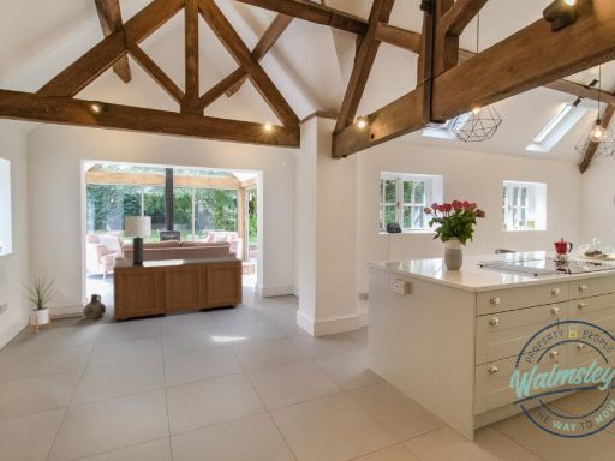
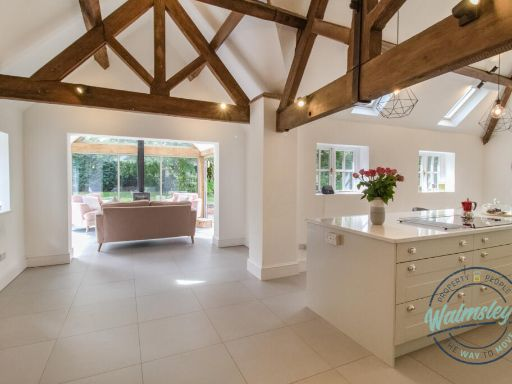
- house plant (38, 301)
- lamp (137, 239)
- ceramic jug (94, 305)
- sideboard (181, 286)
